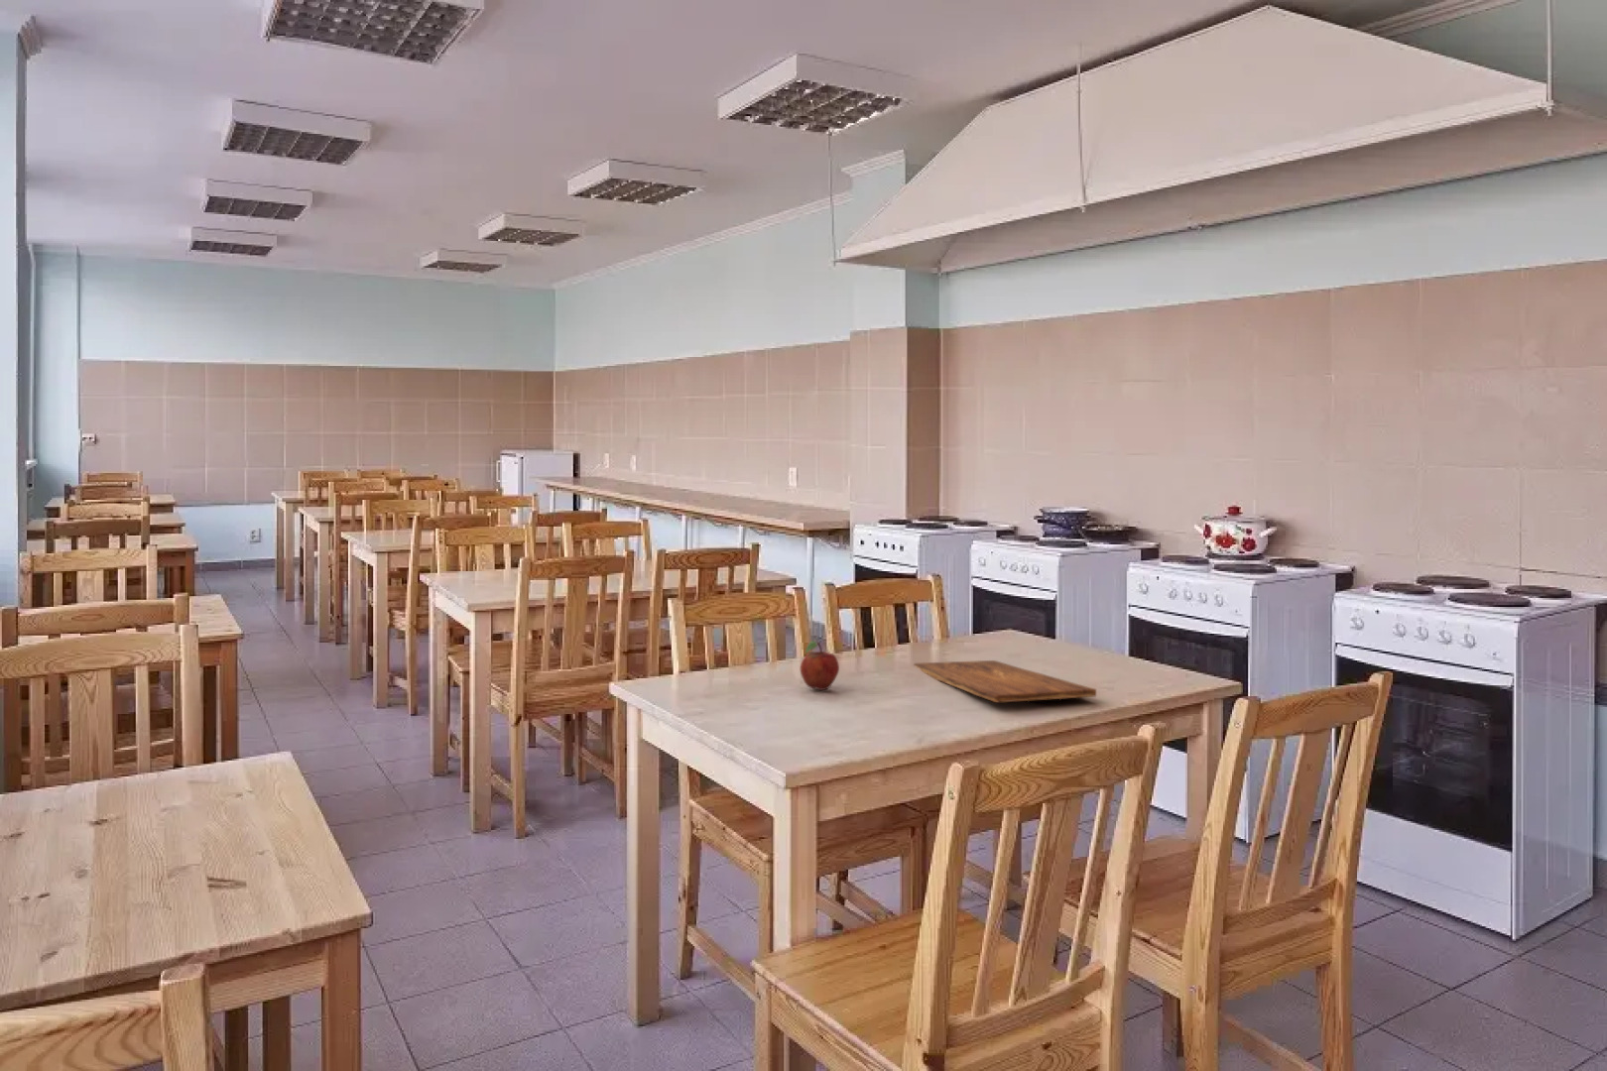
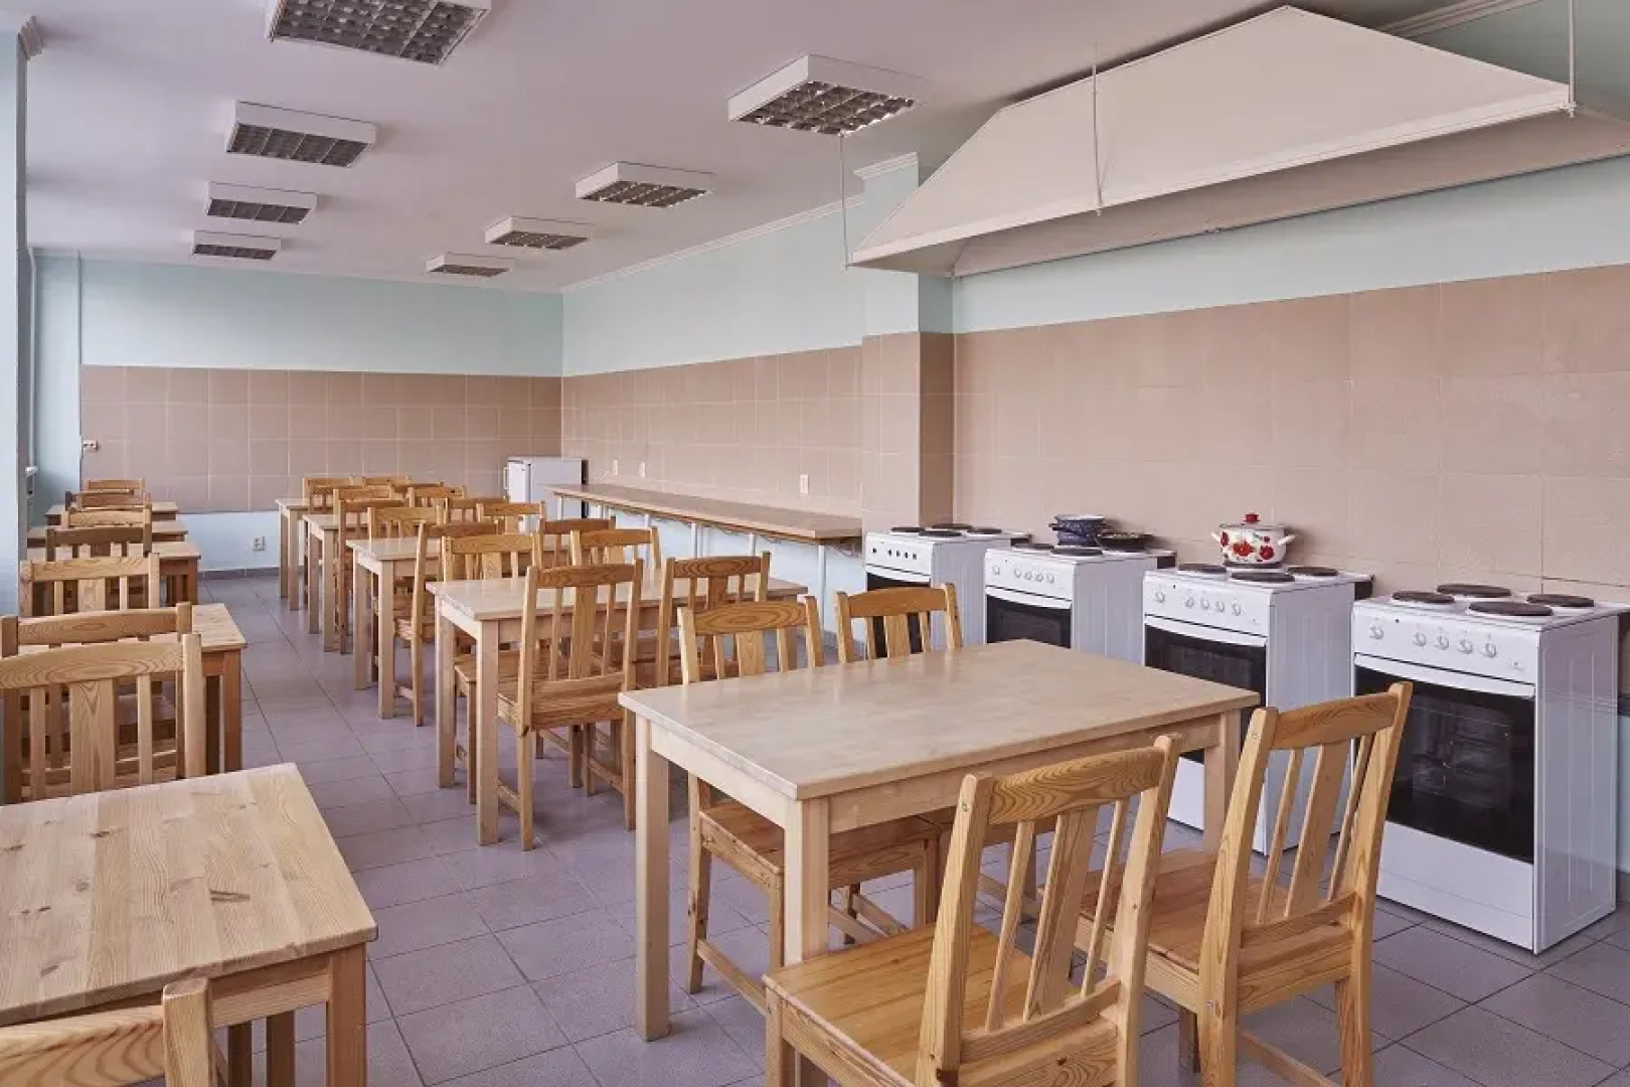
- cutting board (995, 678)
- fruit (818, 665)
